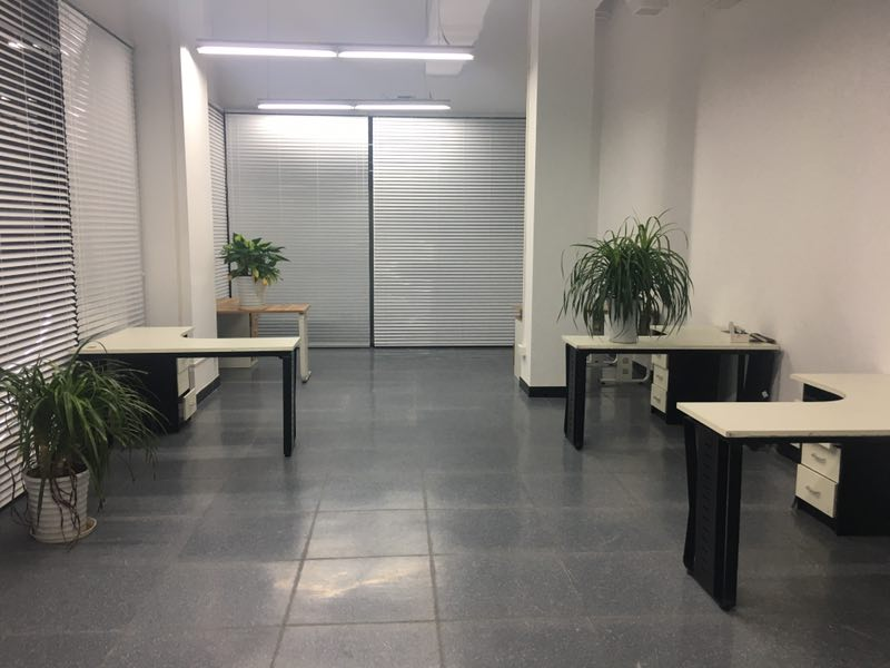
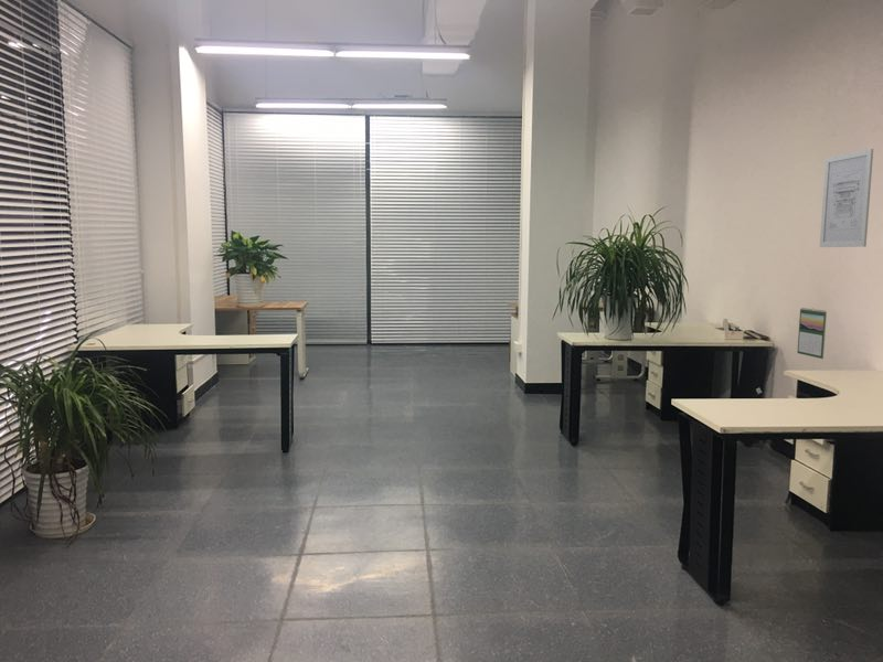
+ calendar (811, 332)
+ wall art (844, 200)
